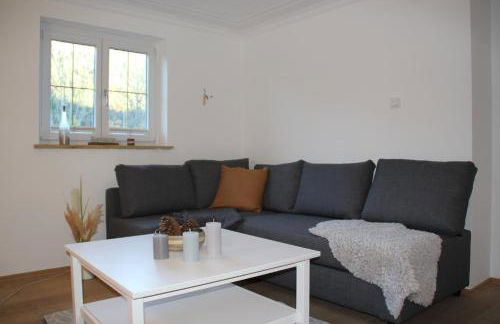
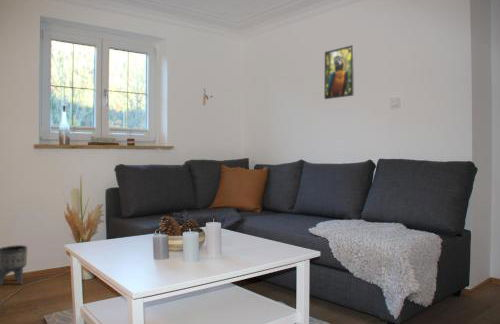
+ planter (12, 265)
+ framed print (338, 73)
